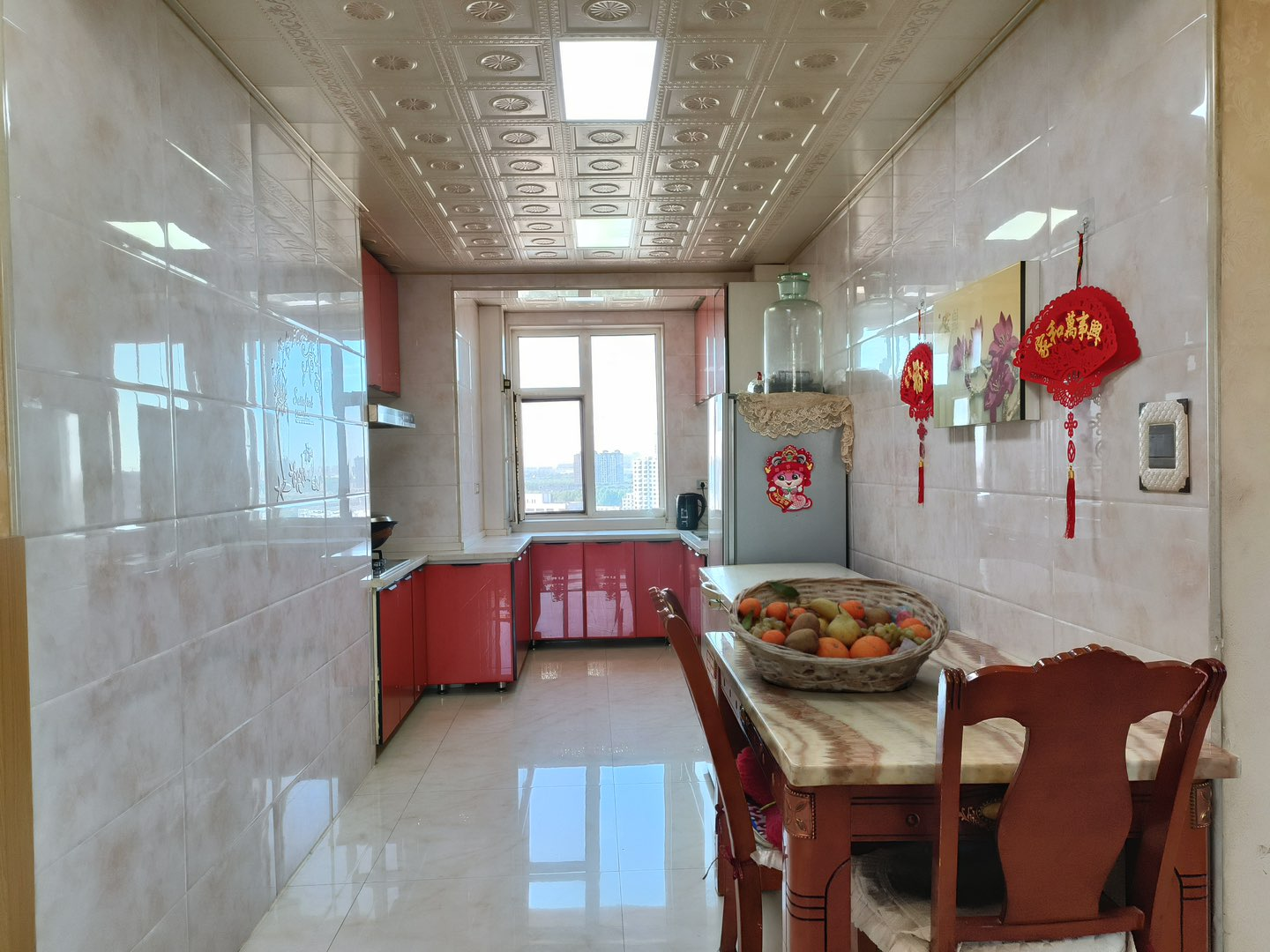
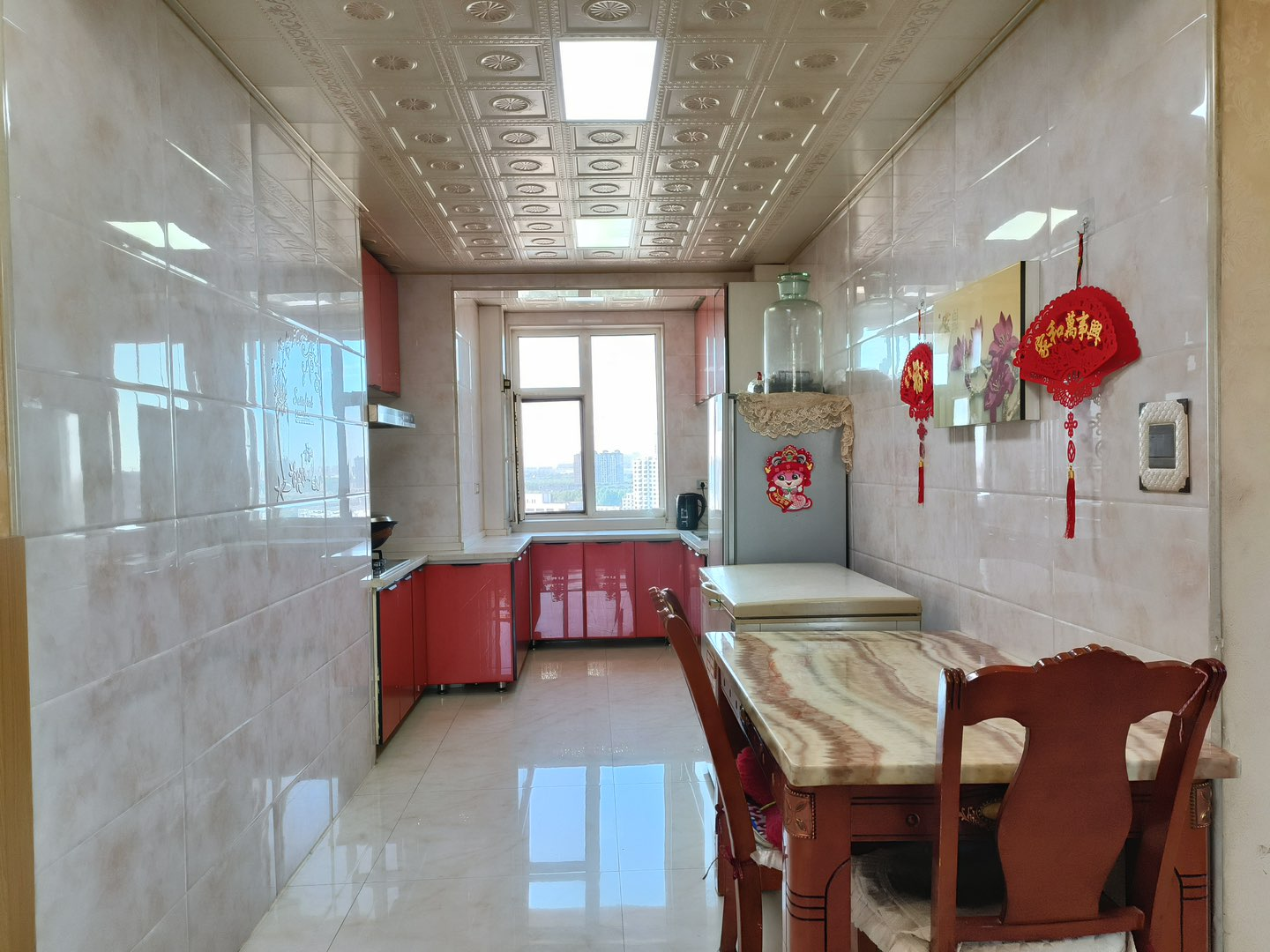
- fruit basket (834, 631)
